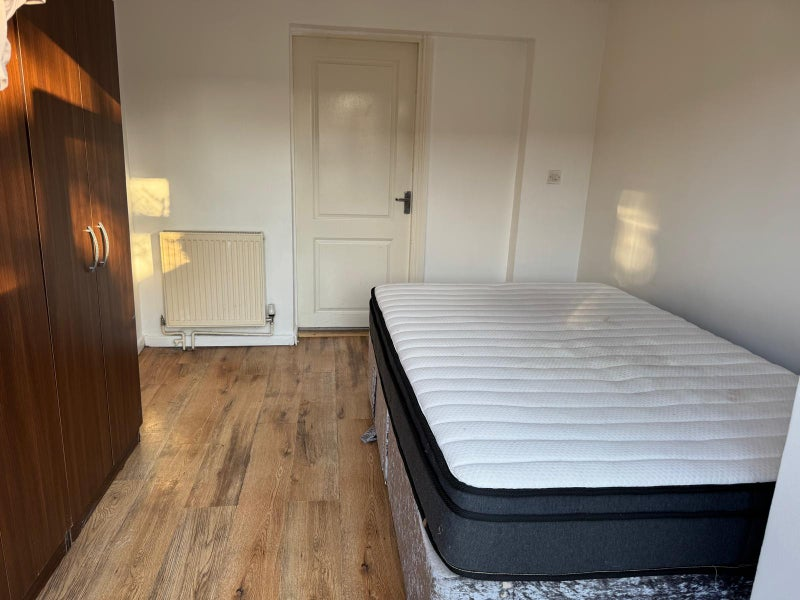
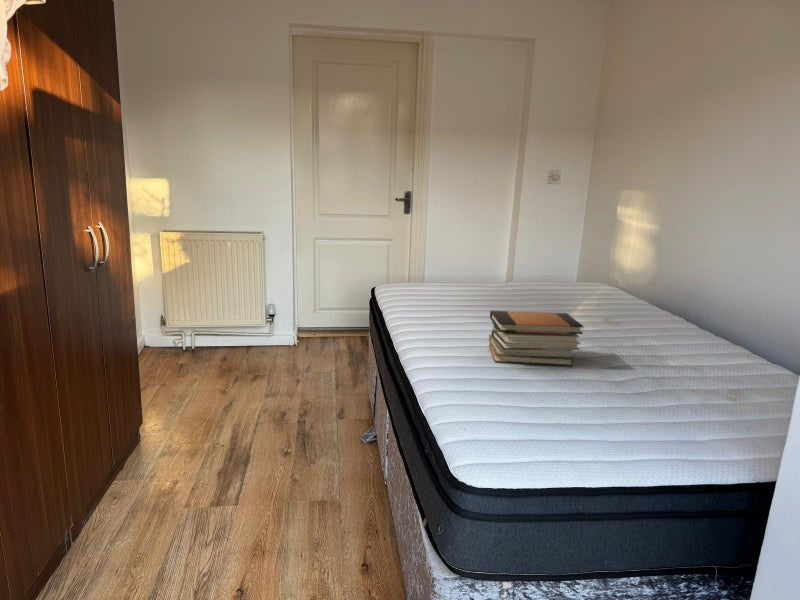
+ book stack (533, 337)
